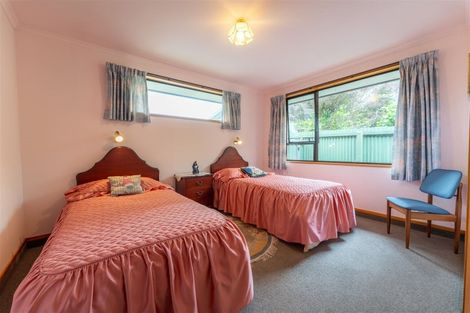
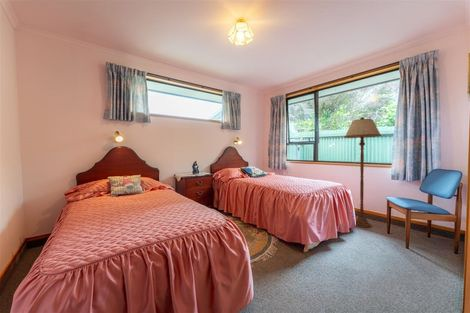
+ floor lamp (361, 171)
